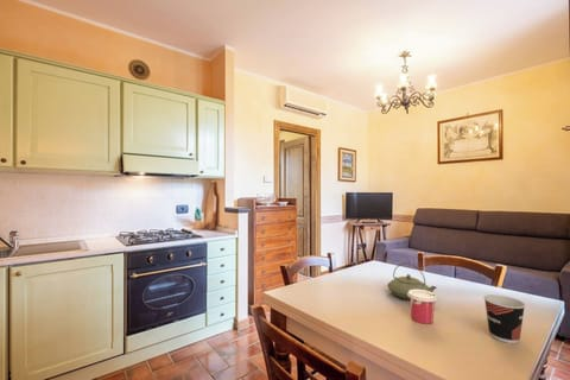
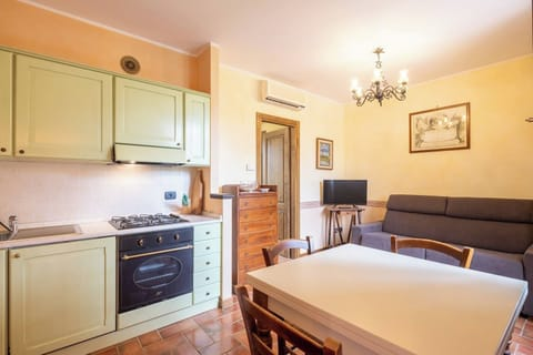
- teapot (411, 279)
- cup (422, 306)
- cup (504, 318)
